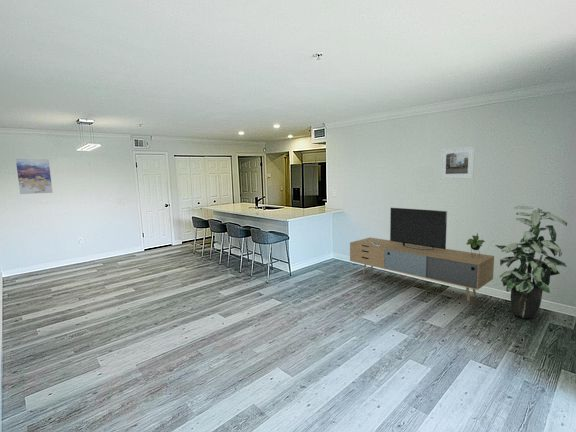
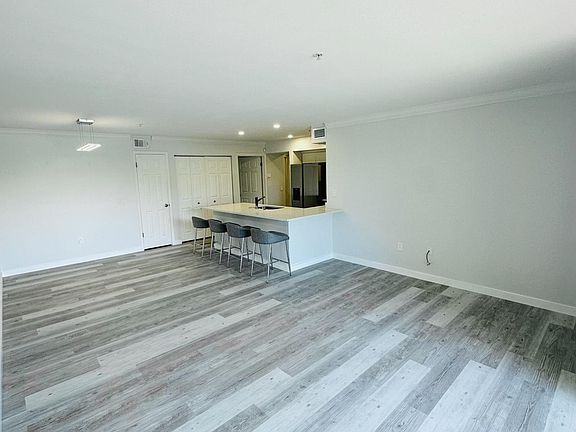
- indoor plant (527, 261)
- media console (414, 247)
- wall art (34, 176)
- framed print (456, 163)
